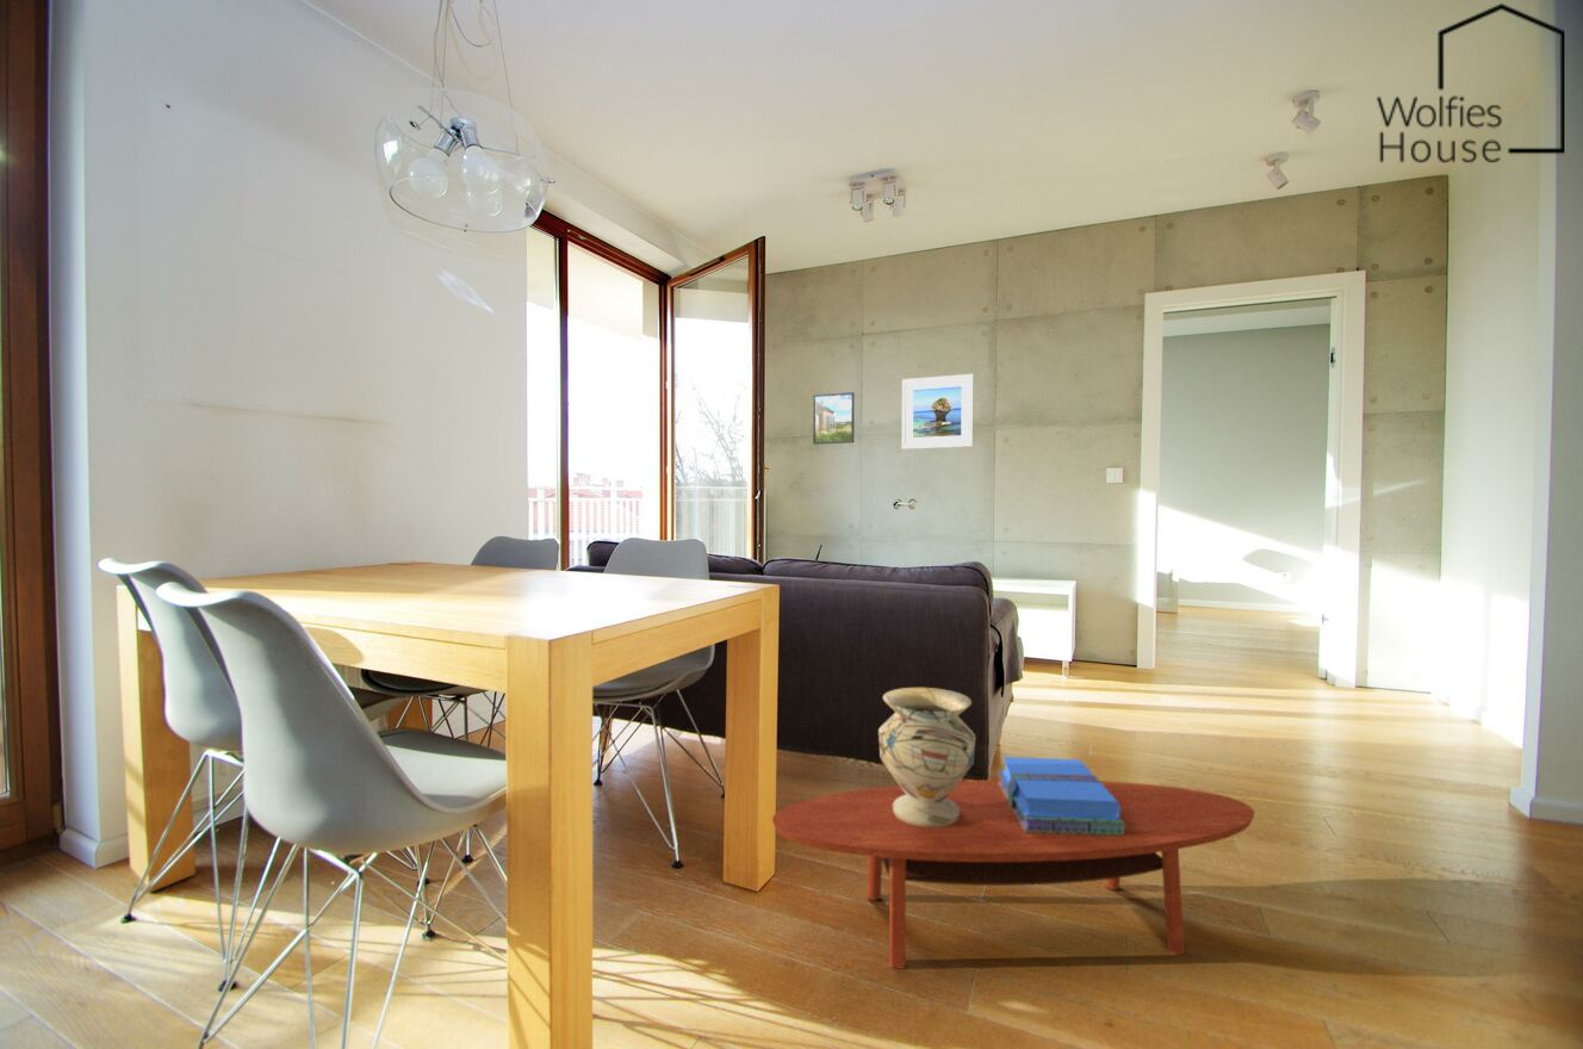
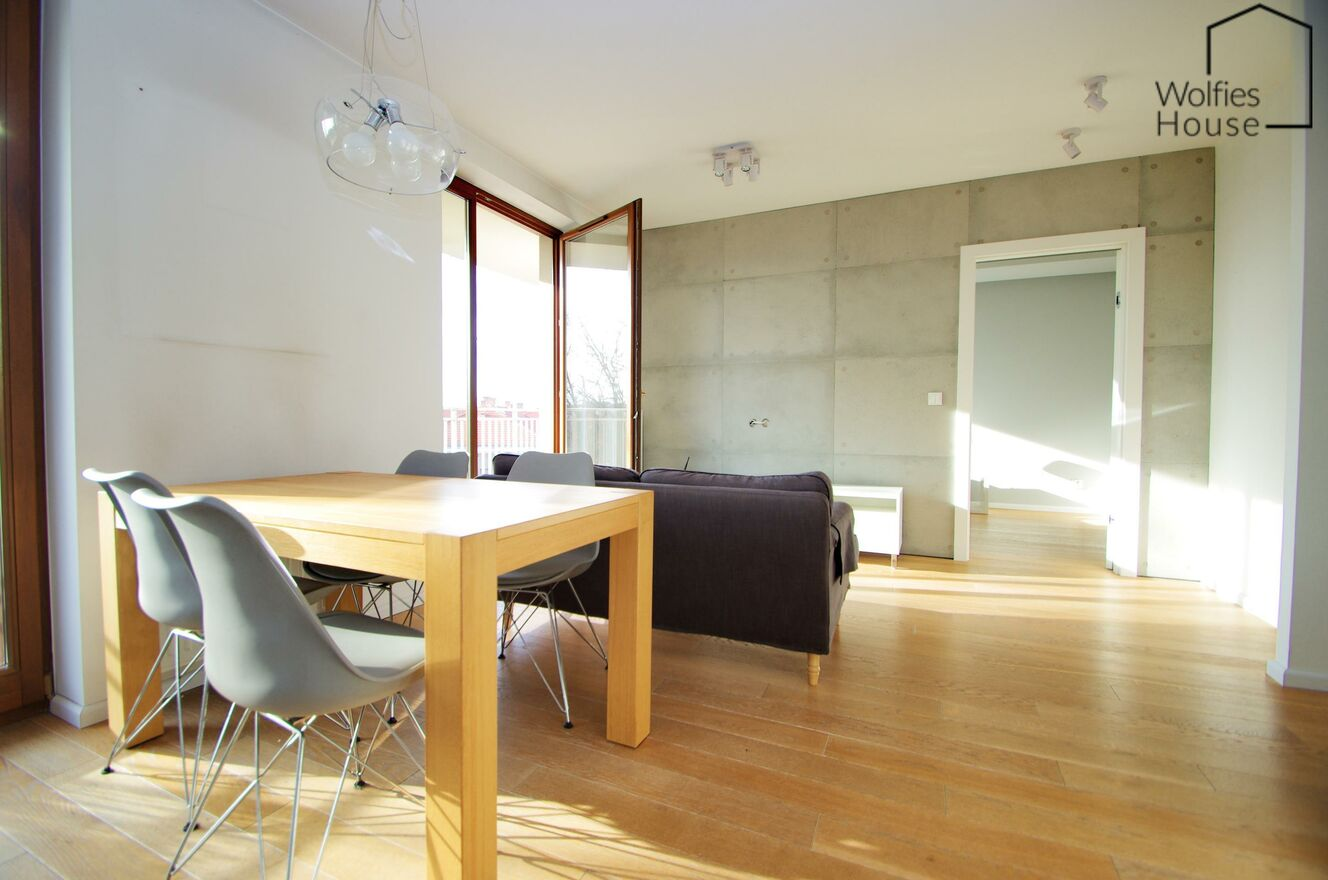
- coffee table (1014, 867)
- books (1055, 790)
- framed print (937, 411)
- decorative vase (925, 755)
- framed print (833, 418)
